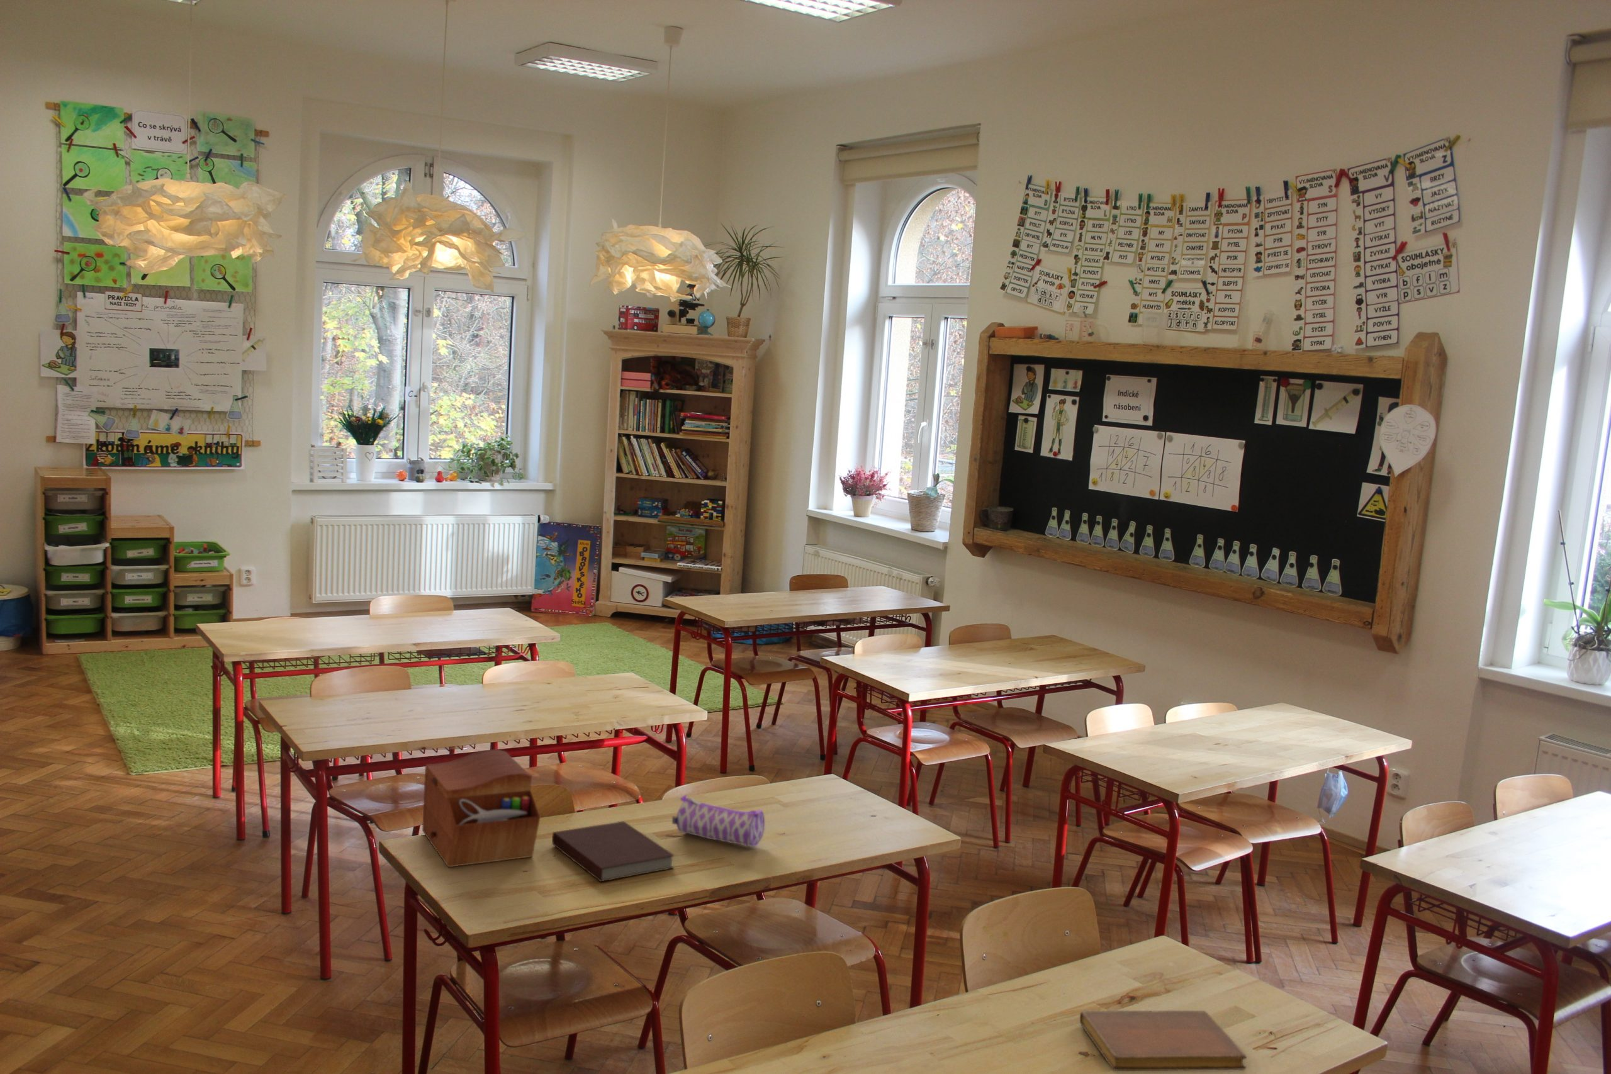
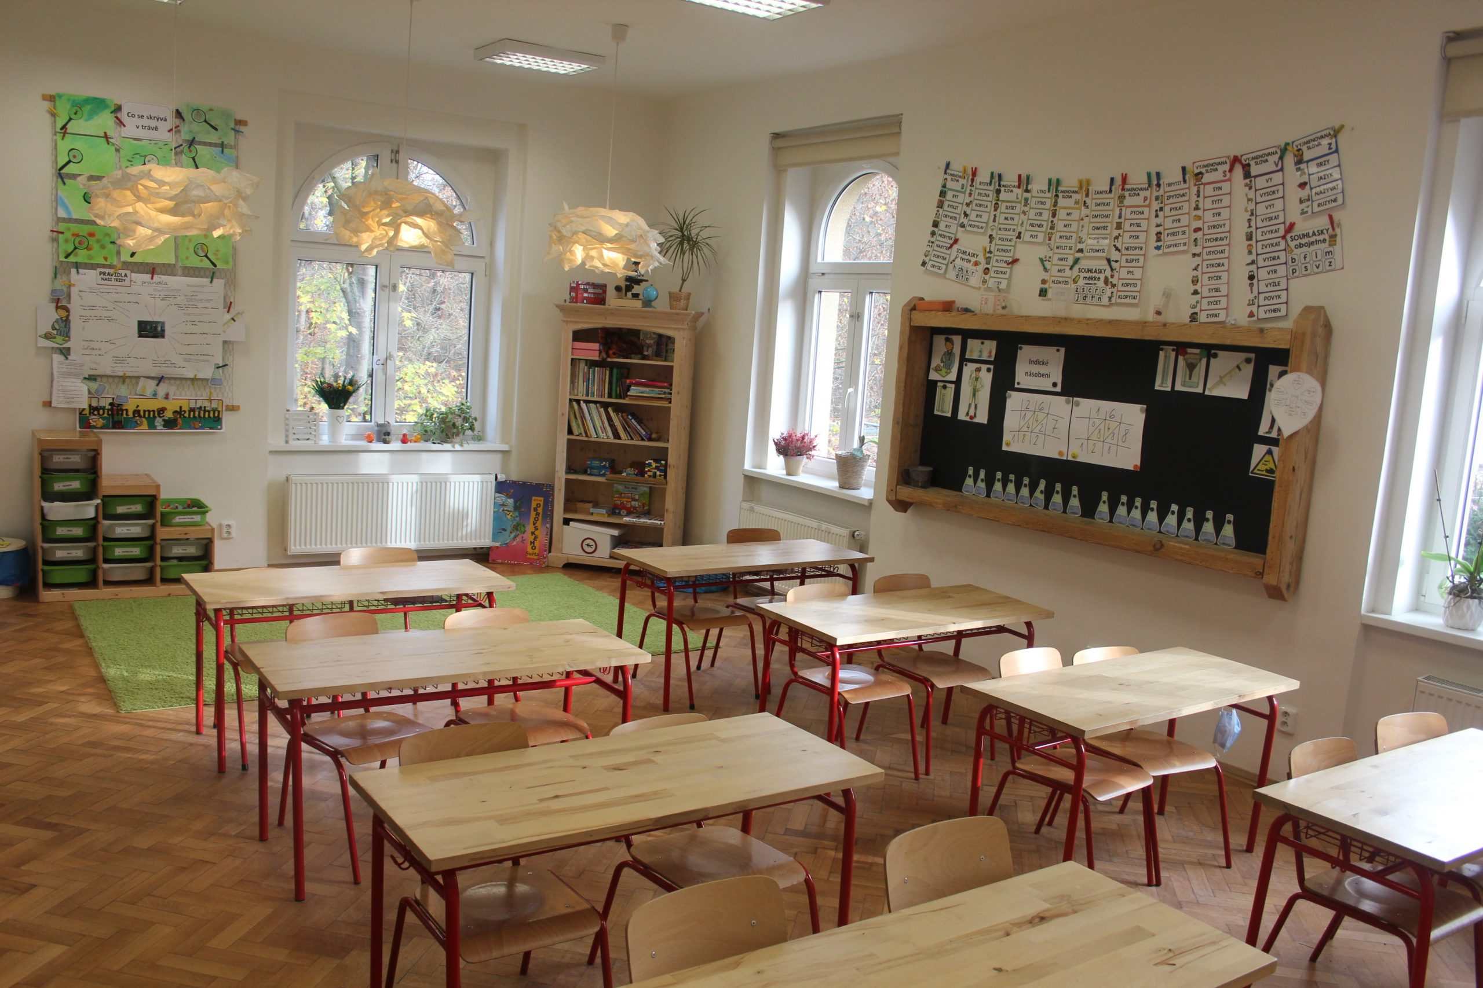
- pencil case (720, 820)
- sewing box (477, 807)
- notebook (613, 850)
- notebook (1162, 1038)
